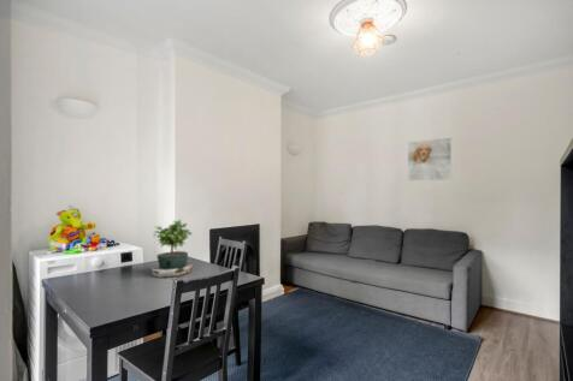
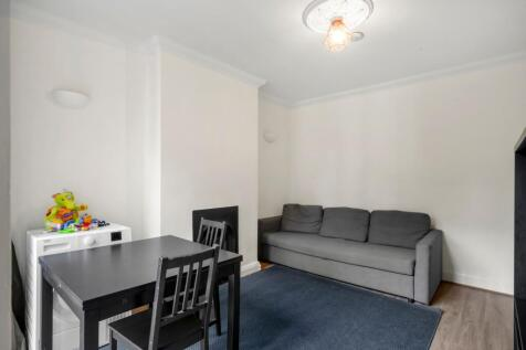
- potted plant (175, 245)
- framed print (429, 160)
